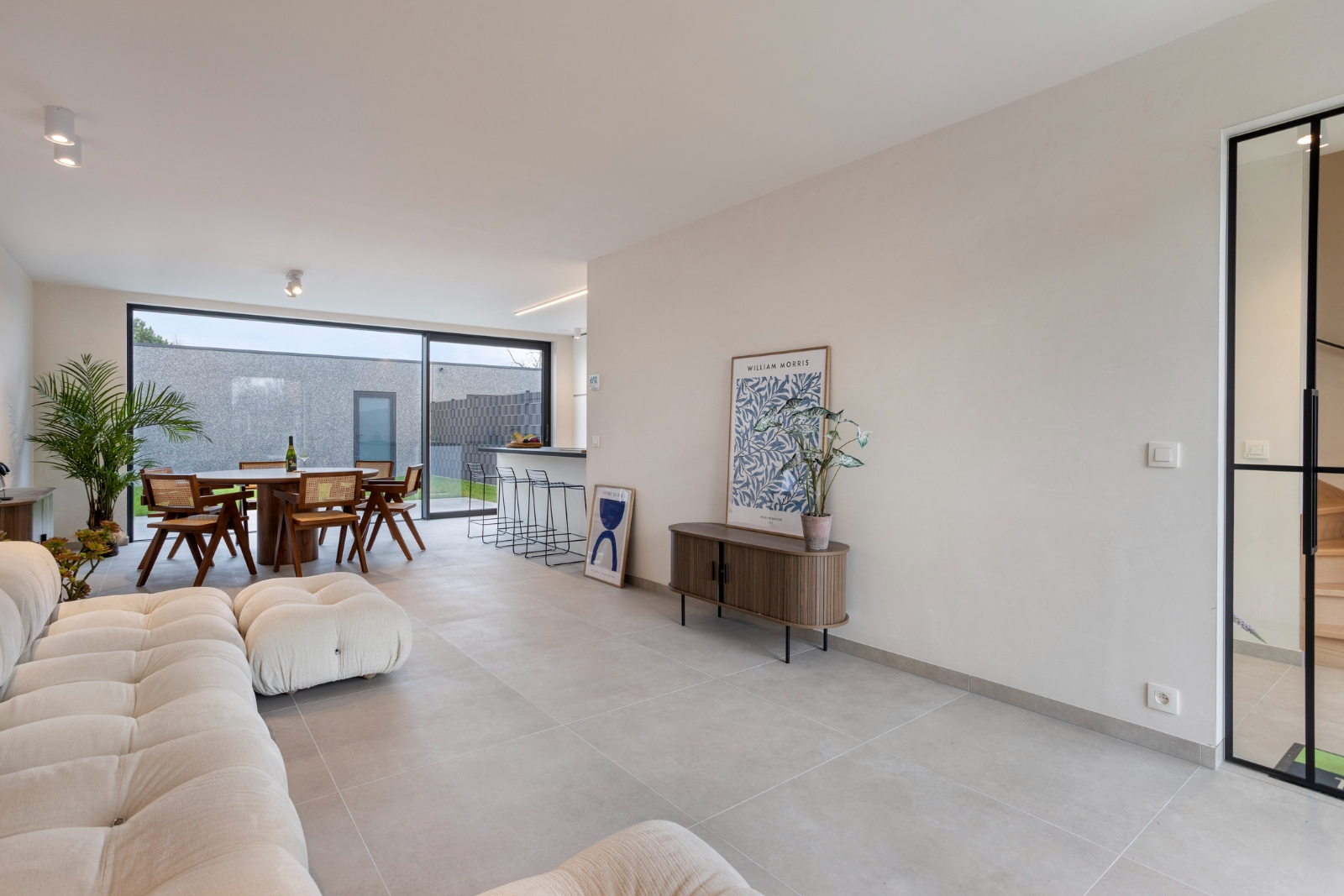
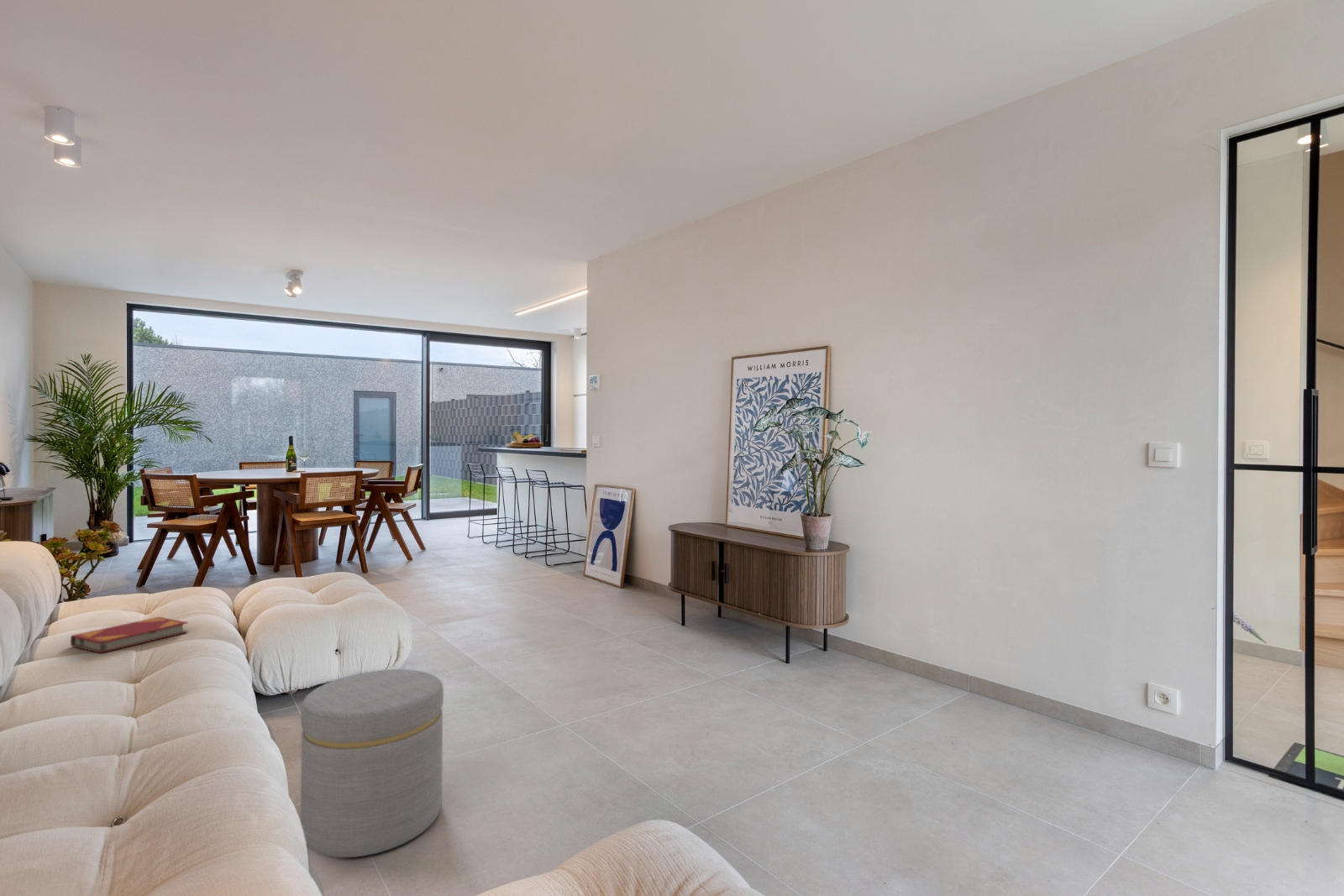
+ hardback book (131, 633)
+ ottoman (375, 754)
